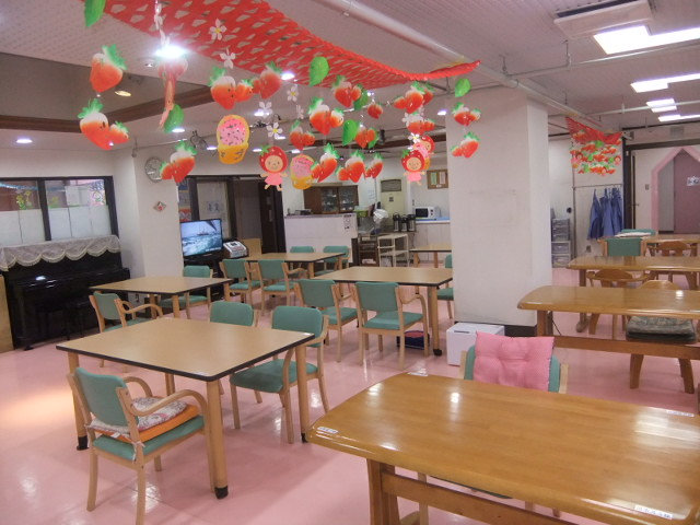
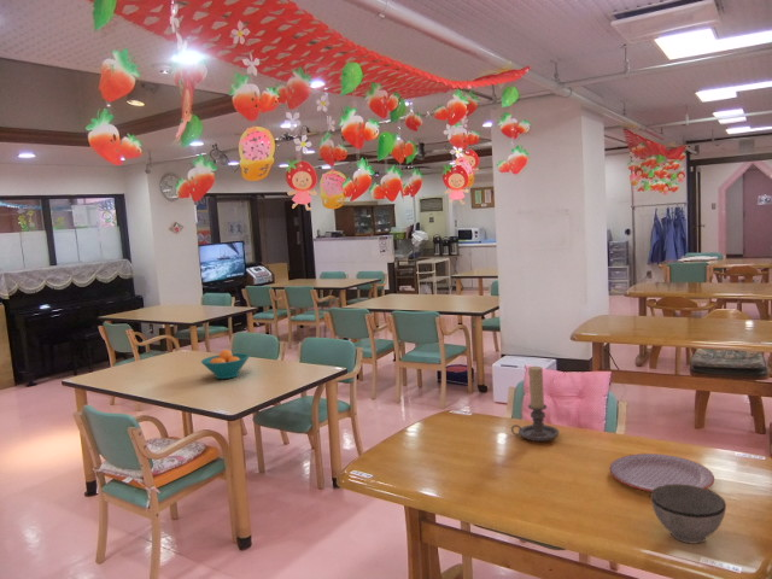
+ plate (660, 475)
+ bowl (688, 516)
+ fruit bowl (226, 363)
+ candle holder (533, 400)
